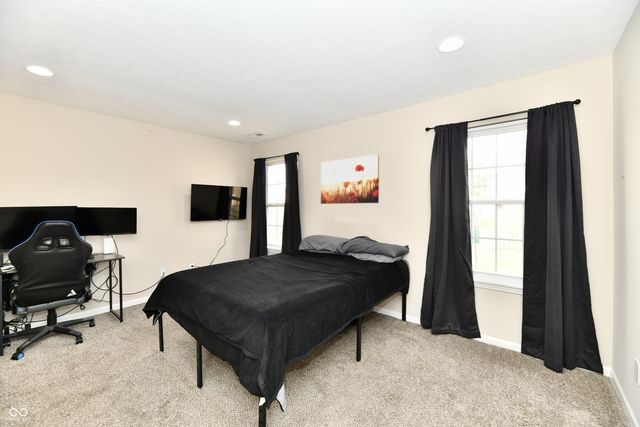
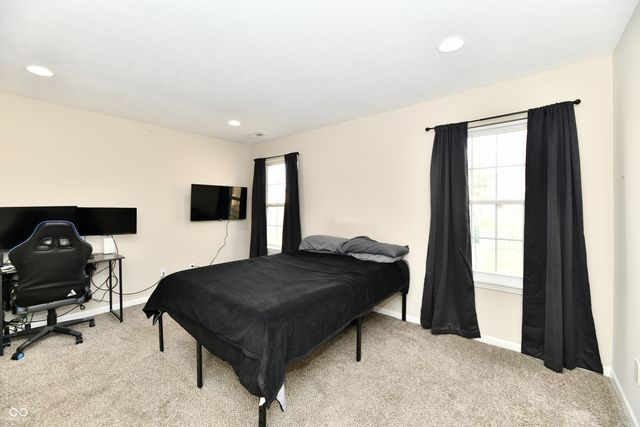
- wall art (347, 181)
